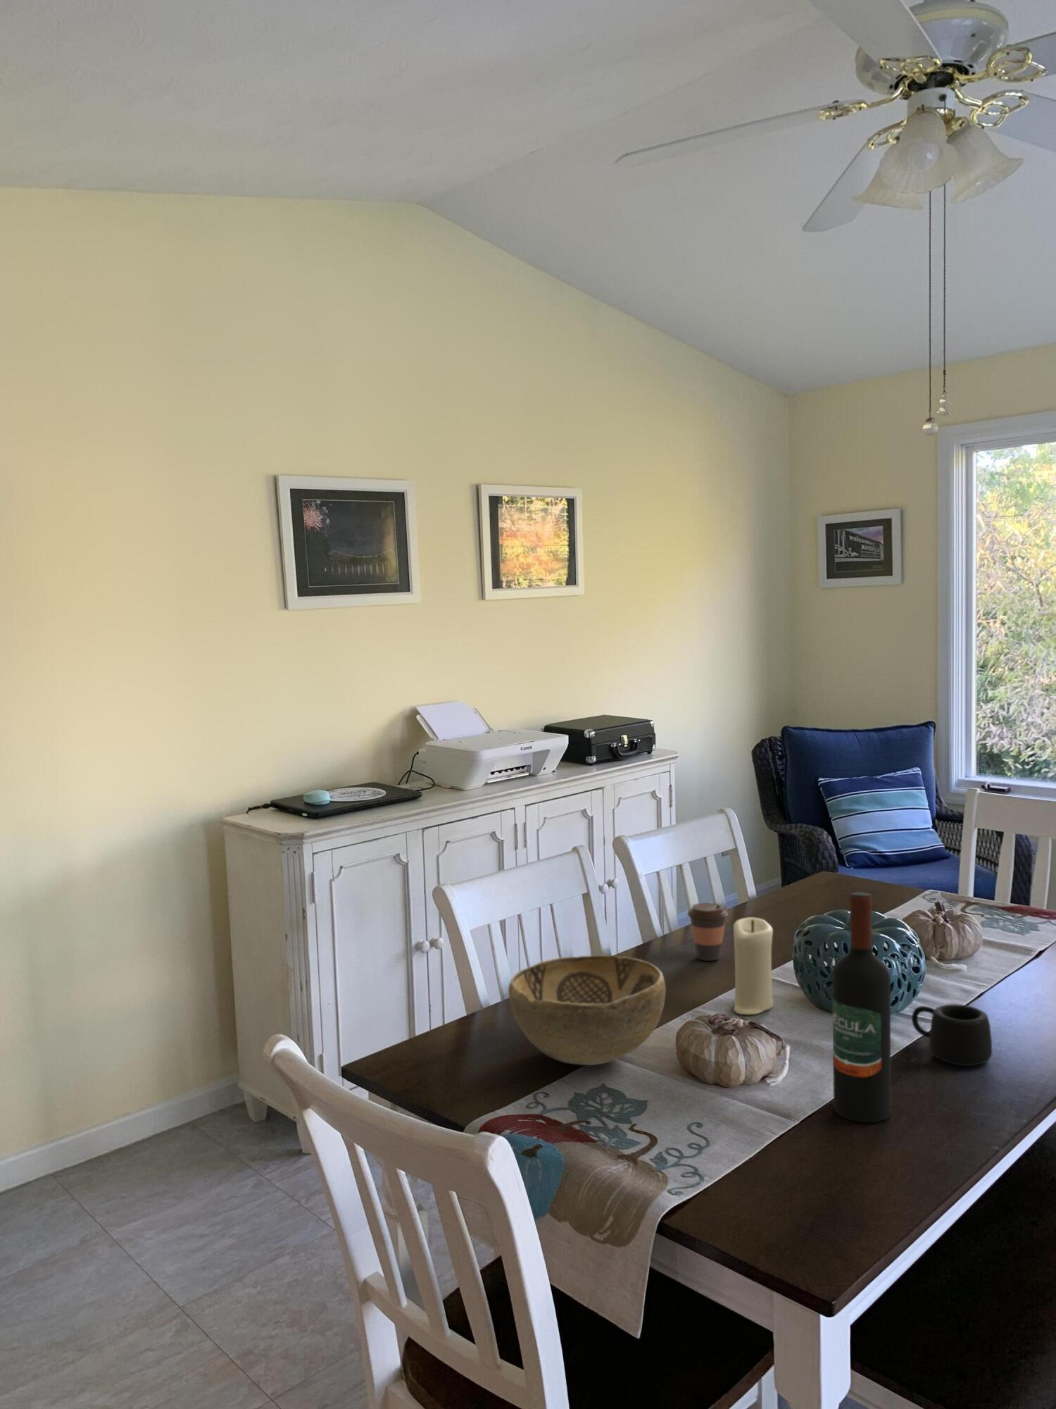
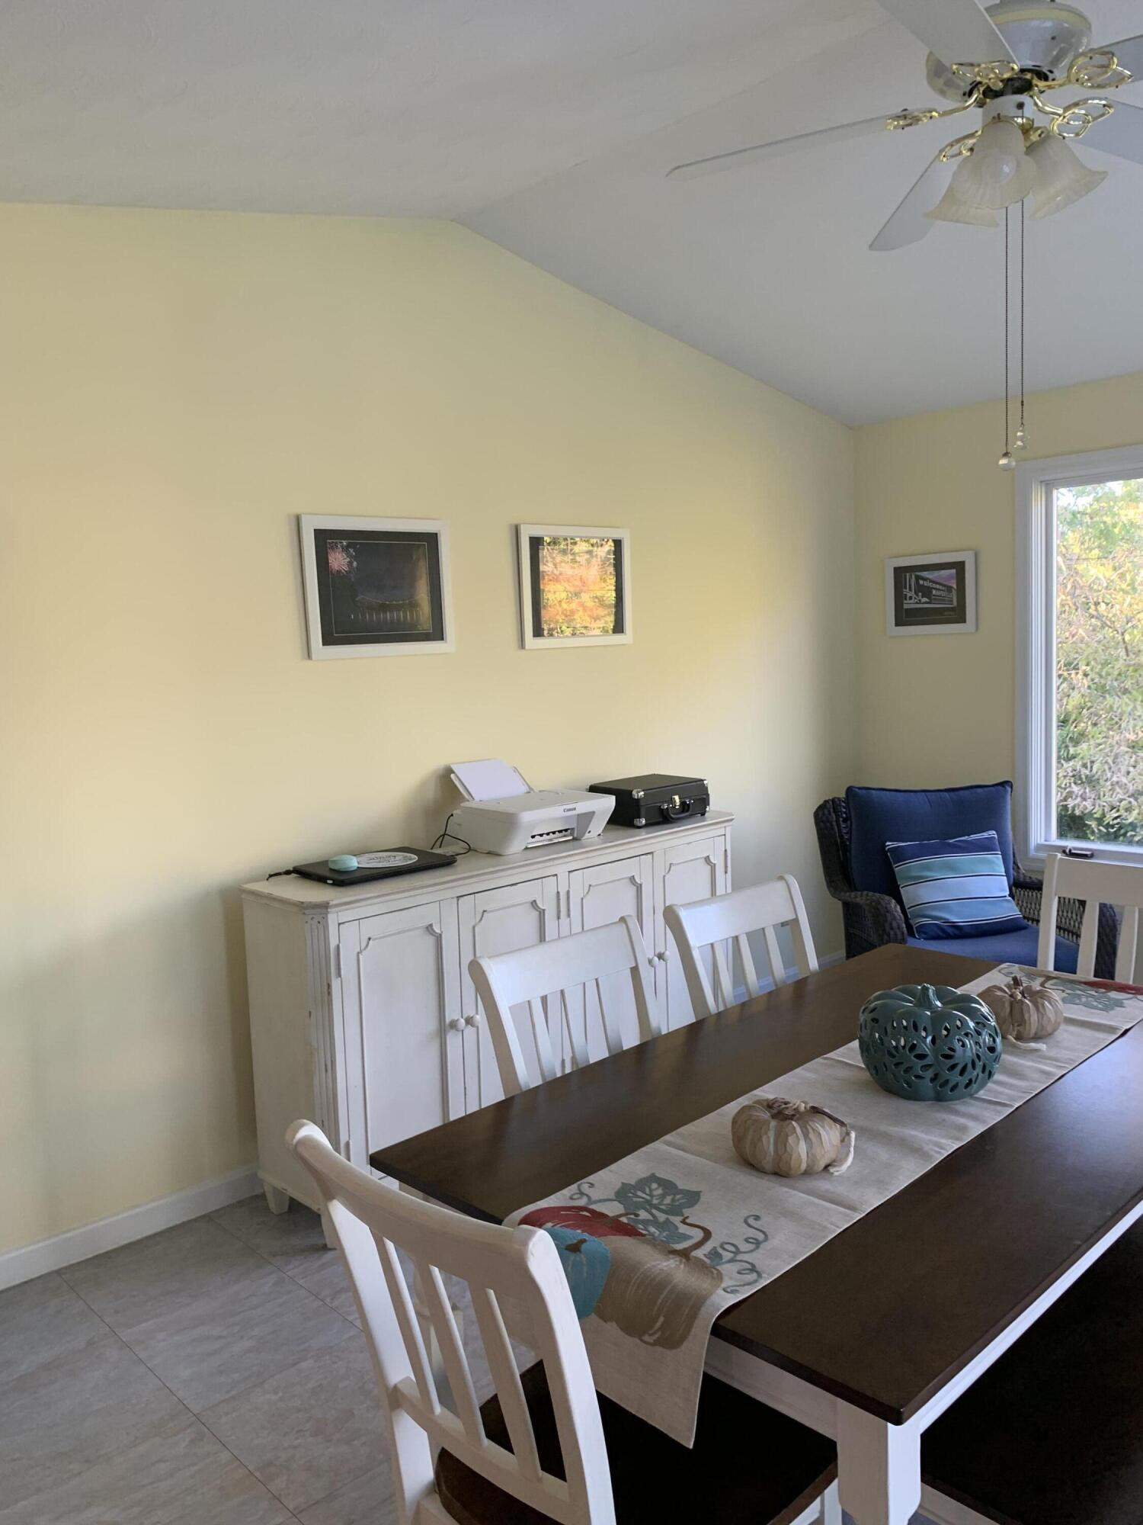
- candle (752, 963)
- wine bottle (861, 1003)
- decorative bowl (587, 1013)
- coffee cup (708, 932)
- mug (950, 1032)
